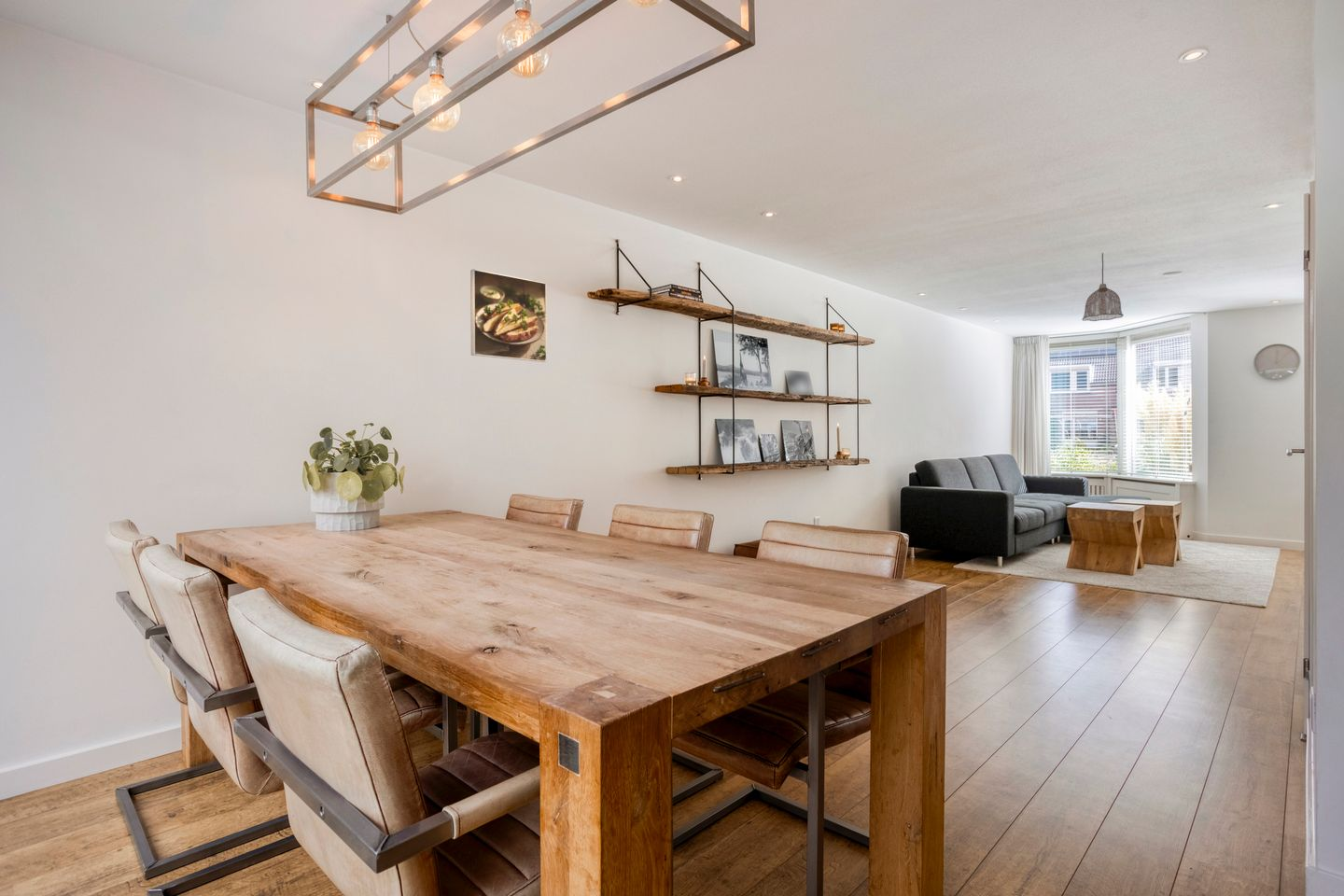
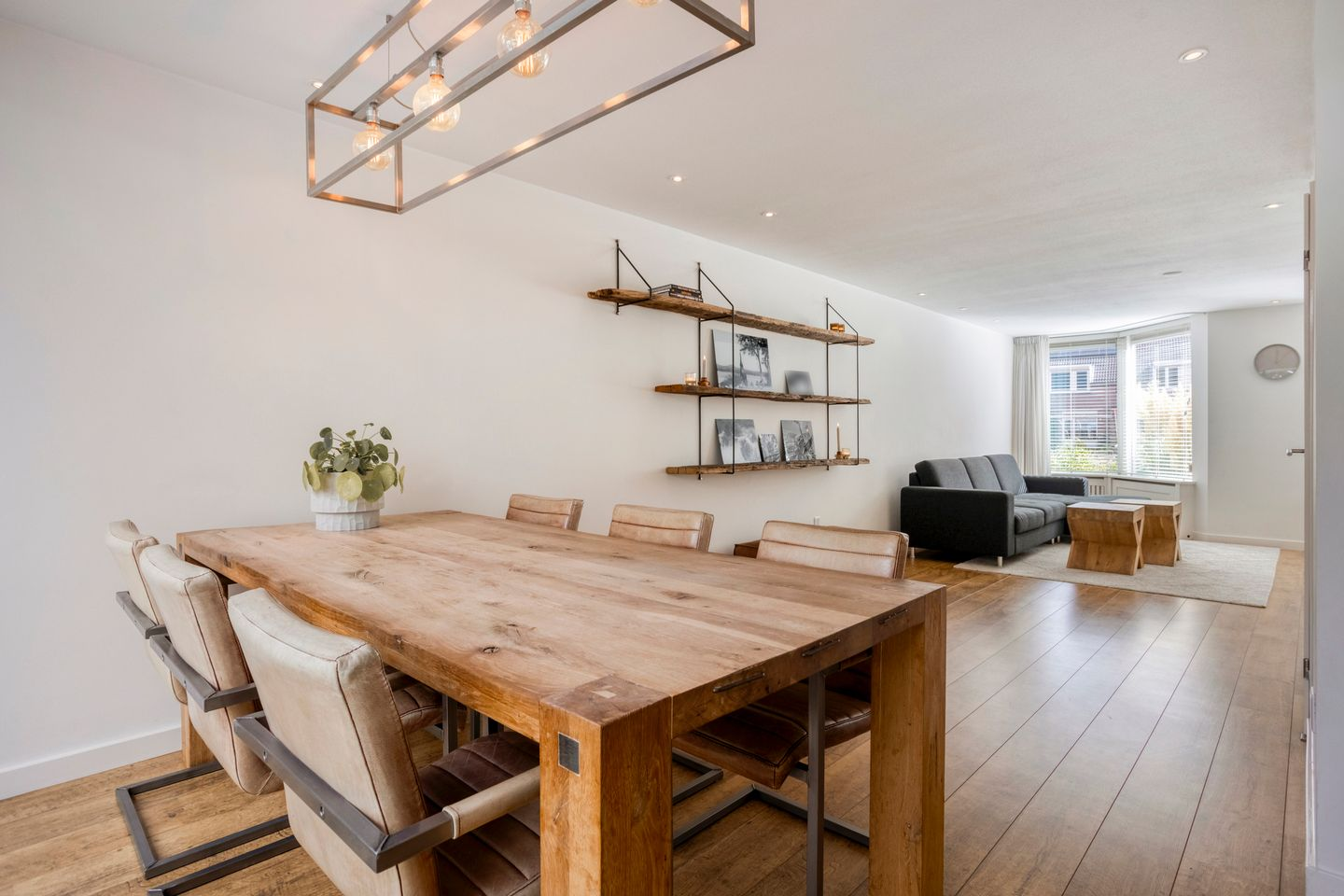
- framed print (510, 317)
- pendant lamp (1102, 285)
